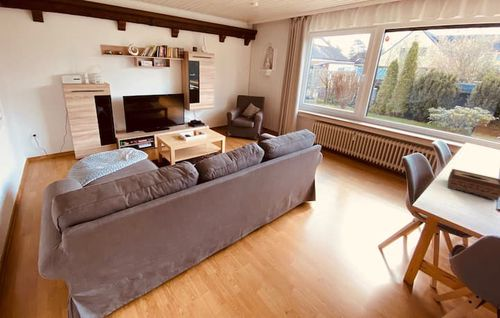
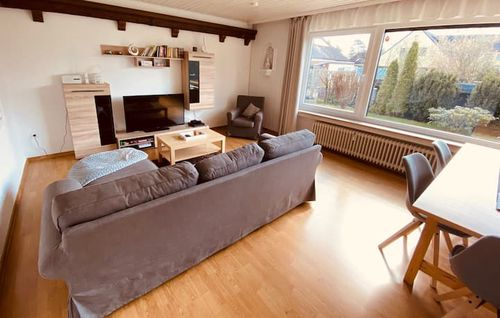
- tissue box (473, 183)
